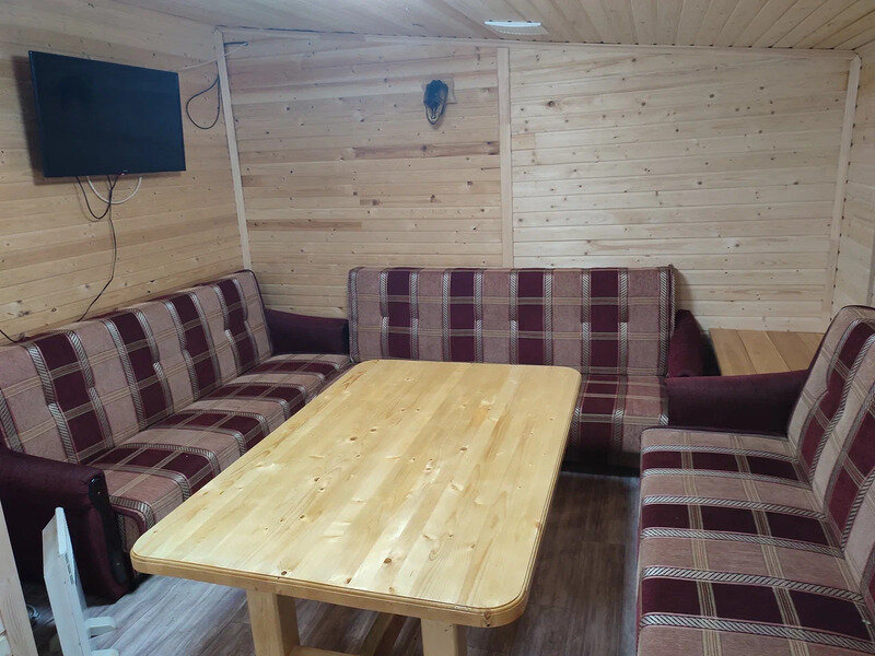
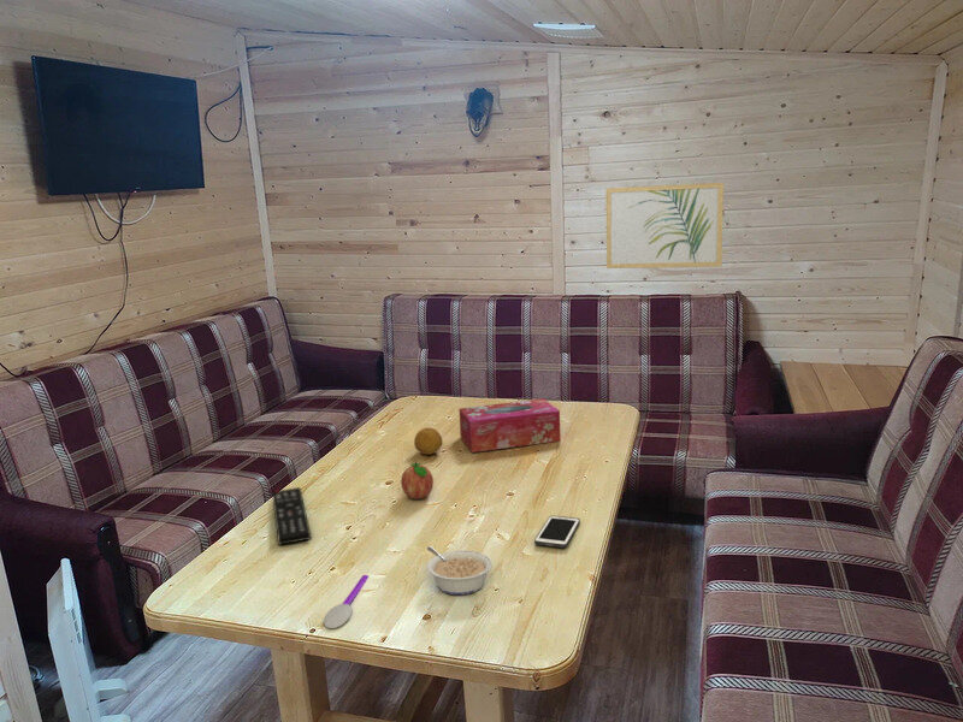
+ wall art (663, 226)
+ fruit (427, 440)
+ tissue box (508, 424)
+ spoon (349, 598)
+ cell phone (557, 531)
+ fruit (416, 479)
+ remote control (290, 513)
+ legume (456, 572)
